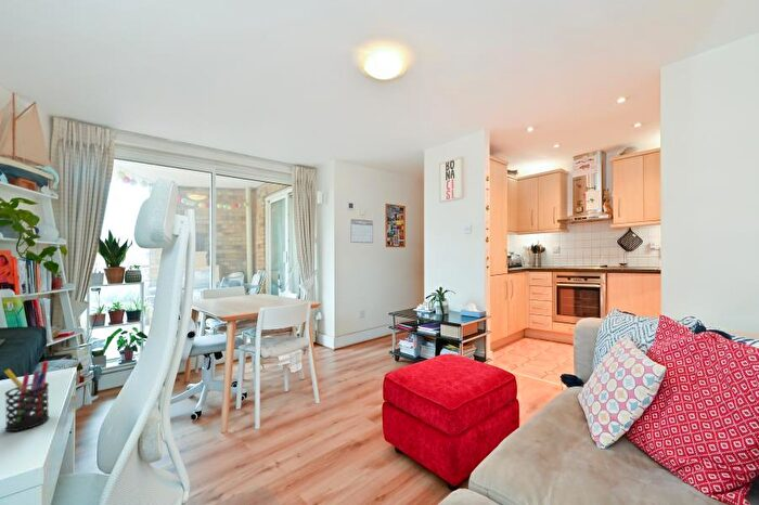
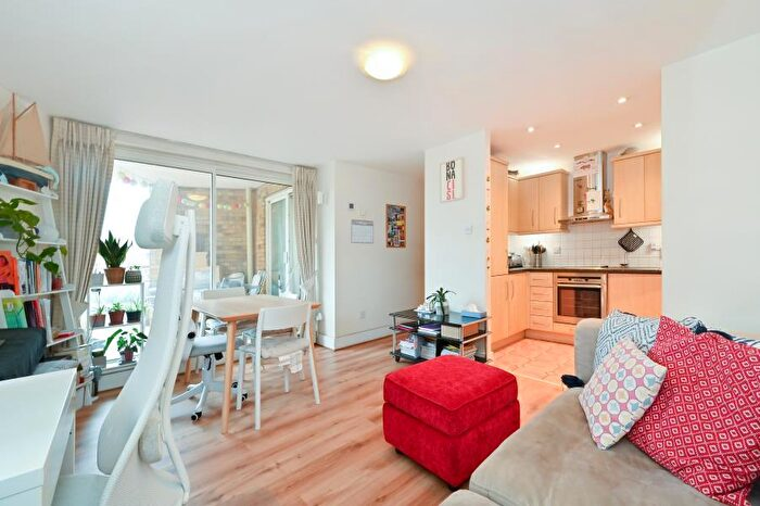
- pen holder (33, 391)
